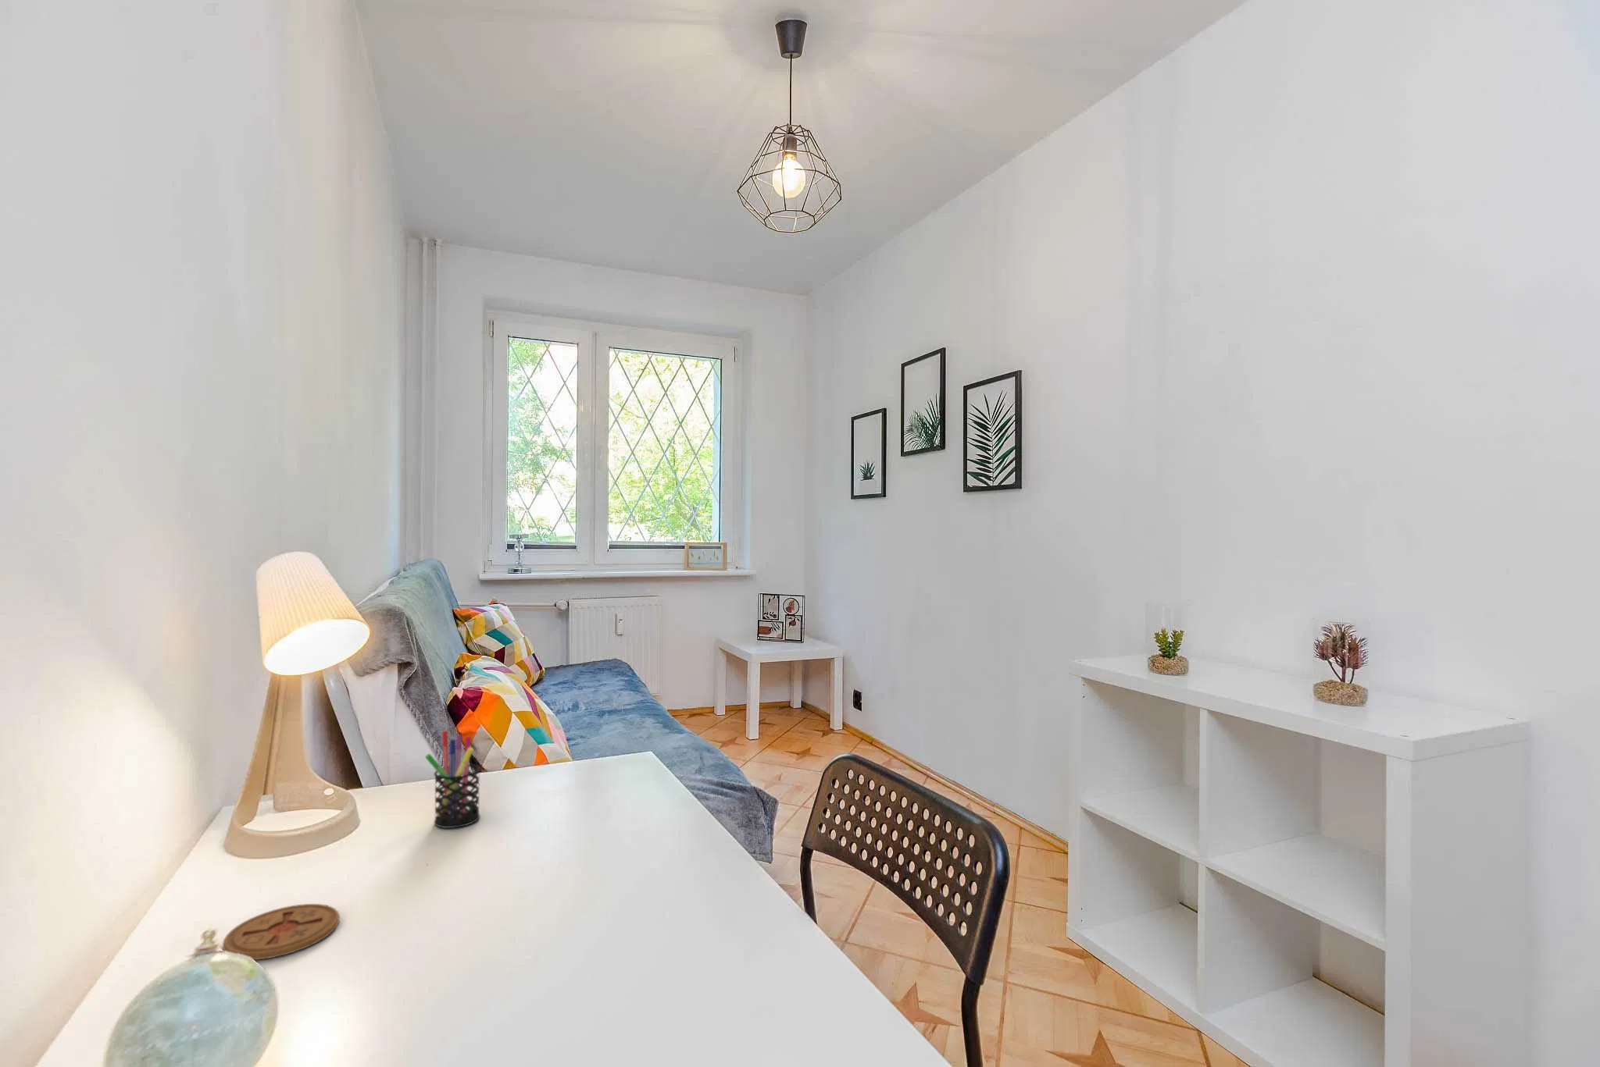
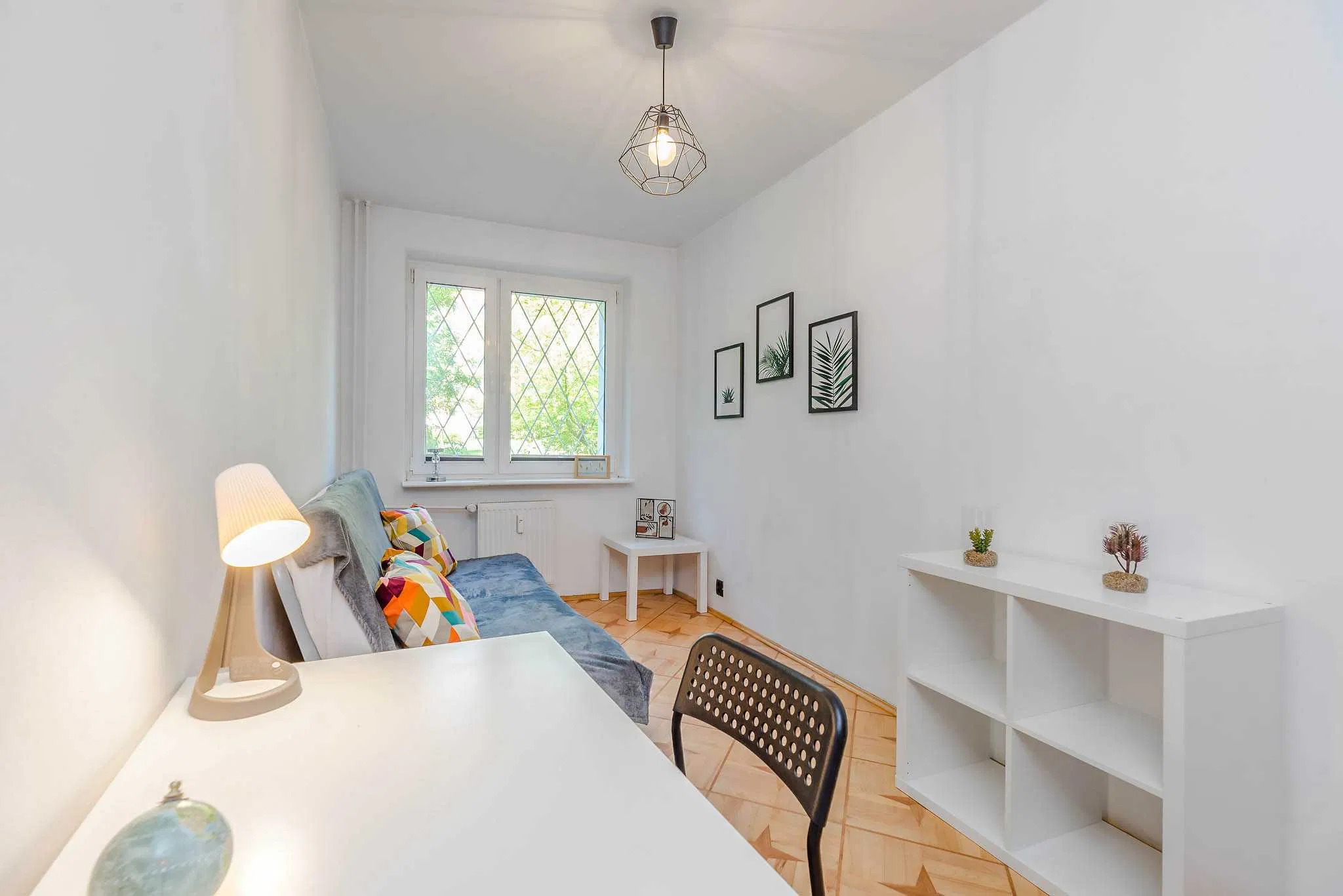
- coaster (282, 930)
- pen holder (450, 778)
